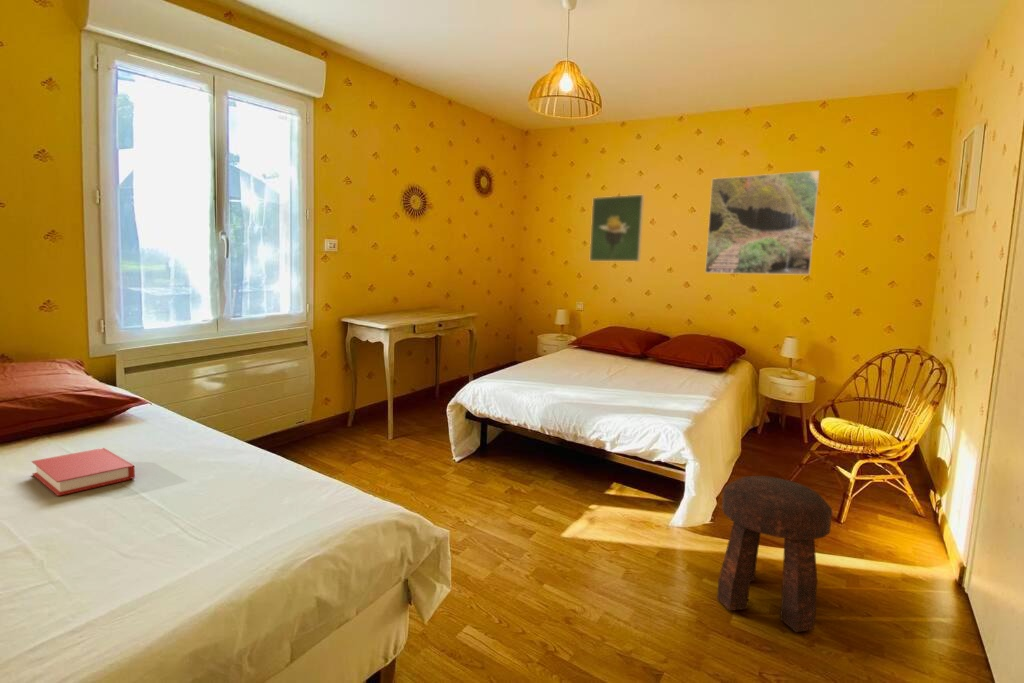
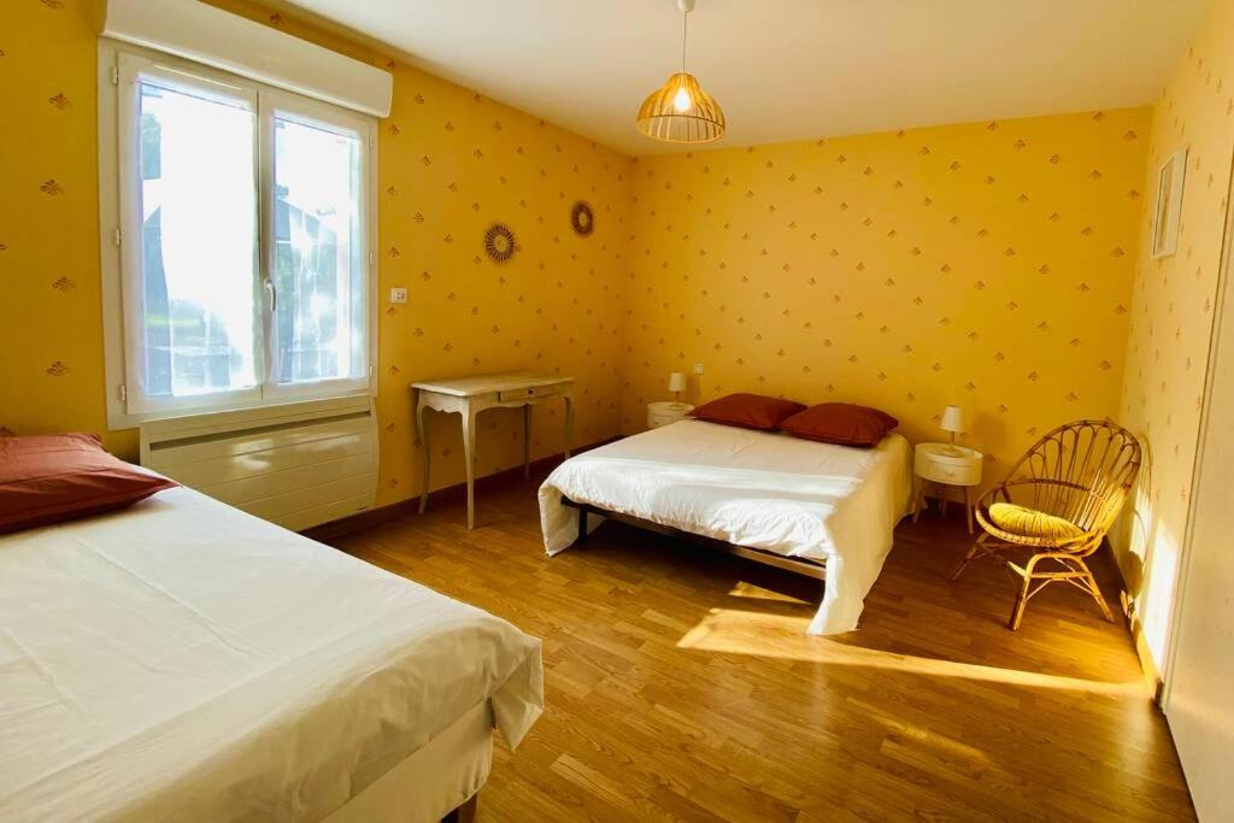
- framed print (759, 224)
- stool (774, 536)
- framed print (615, 229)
- book (83, 469)
